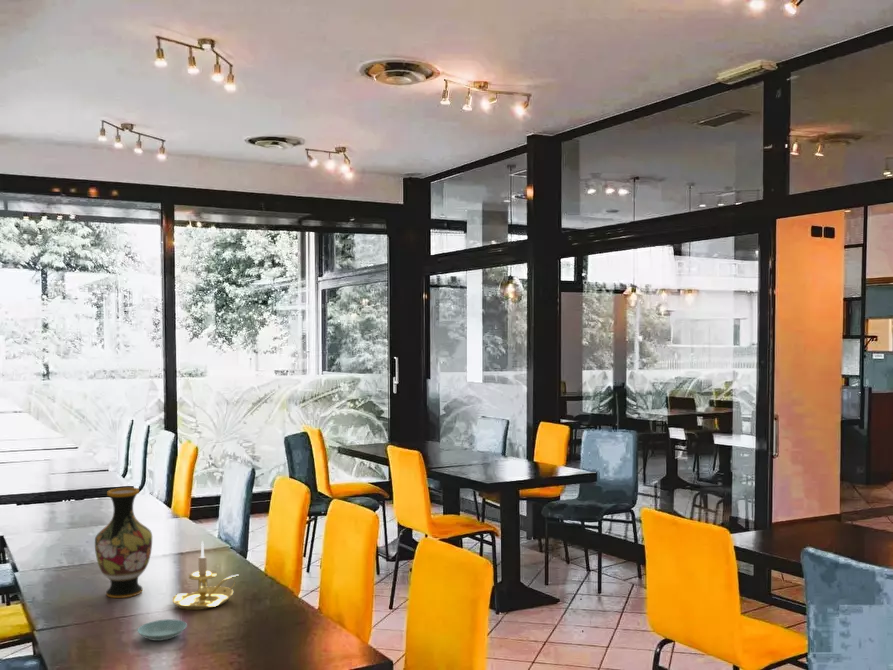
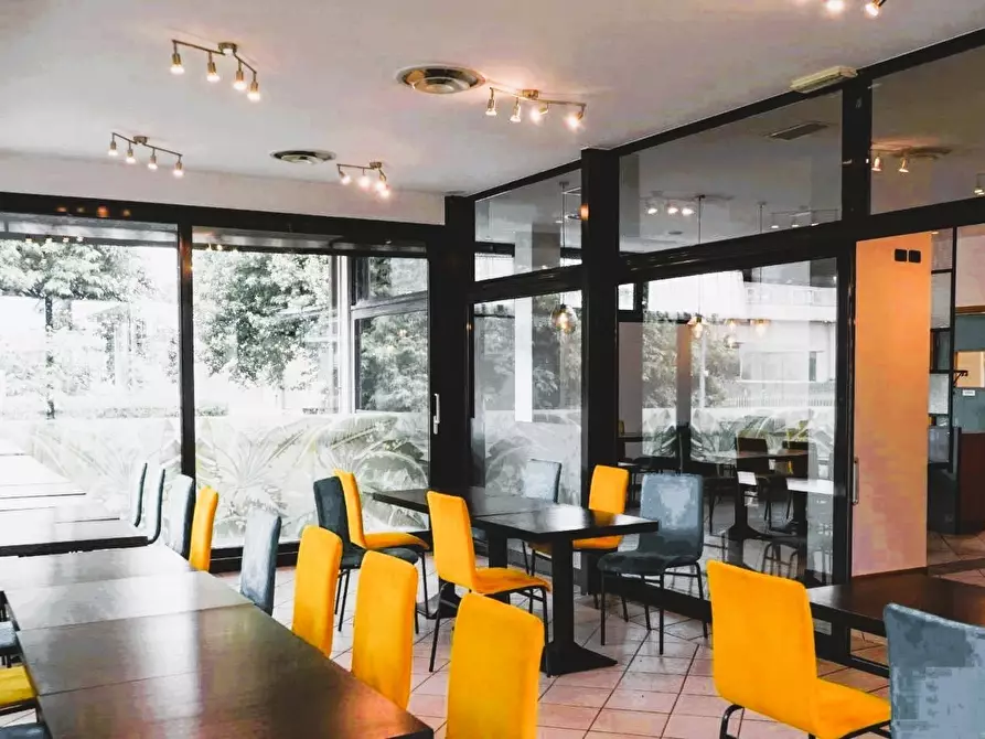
- saucer (162, 631)
- vase (123, 541)
- candle holder (207, 570)
